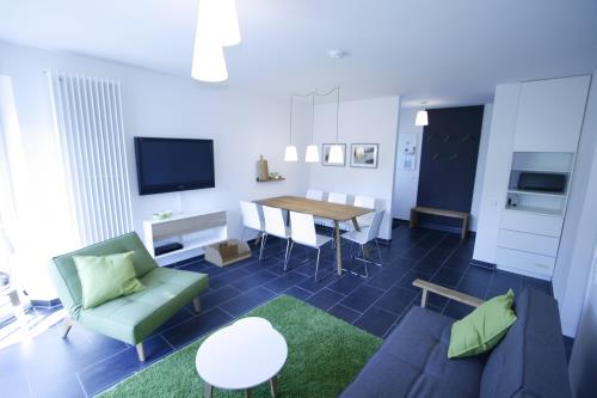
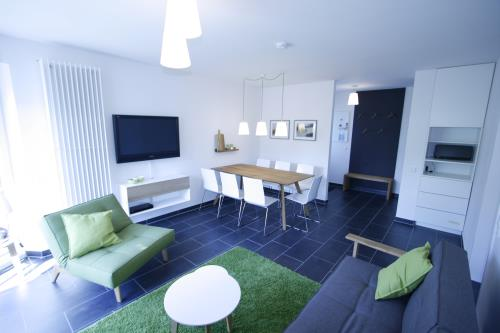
- storage bin (227, 251)
